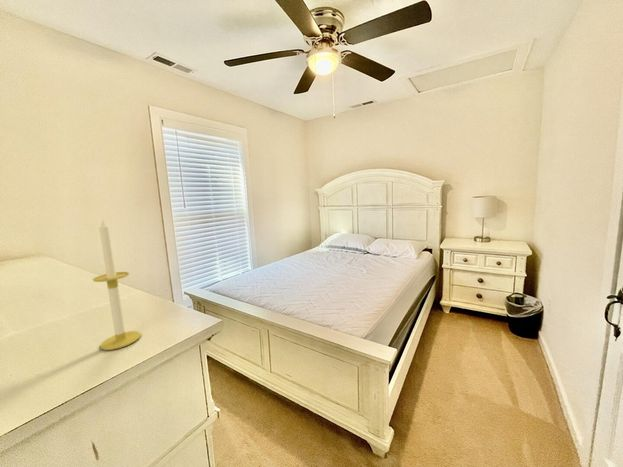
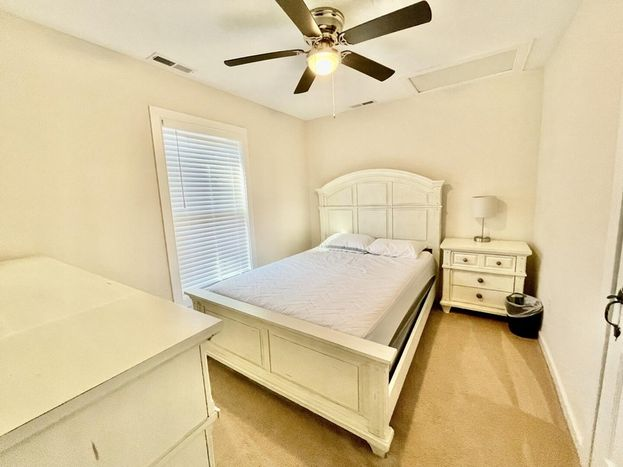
- candle (112, 281)
